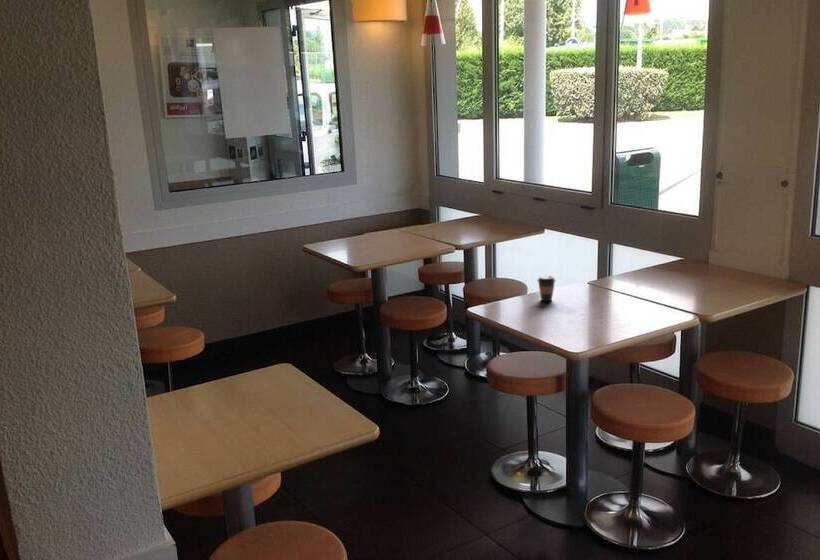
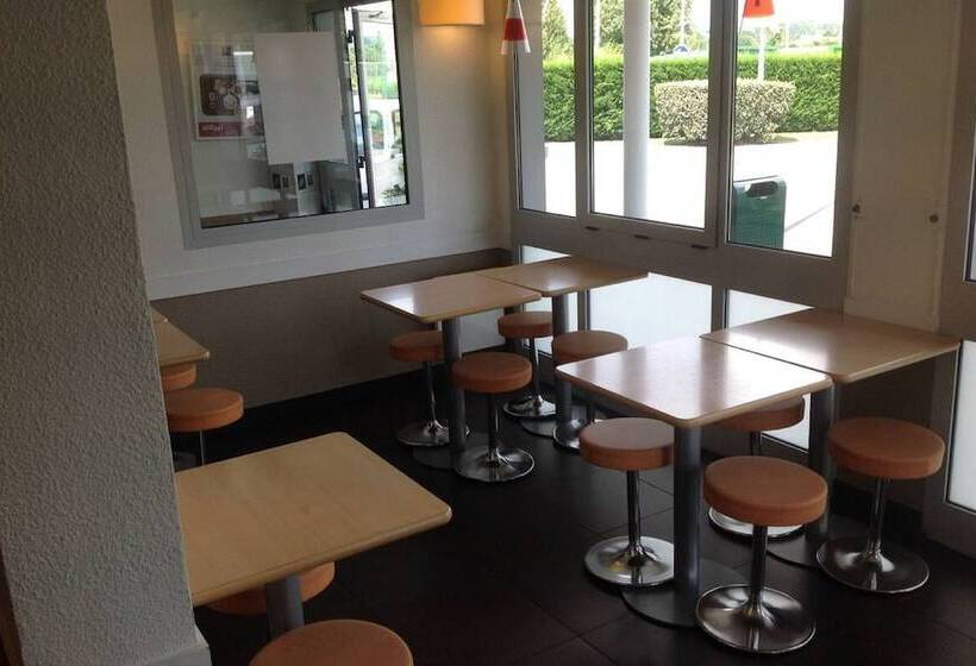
- coffee cup (546, 288)
